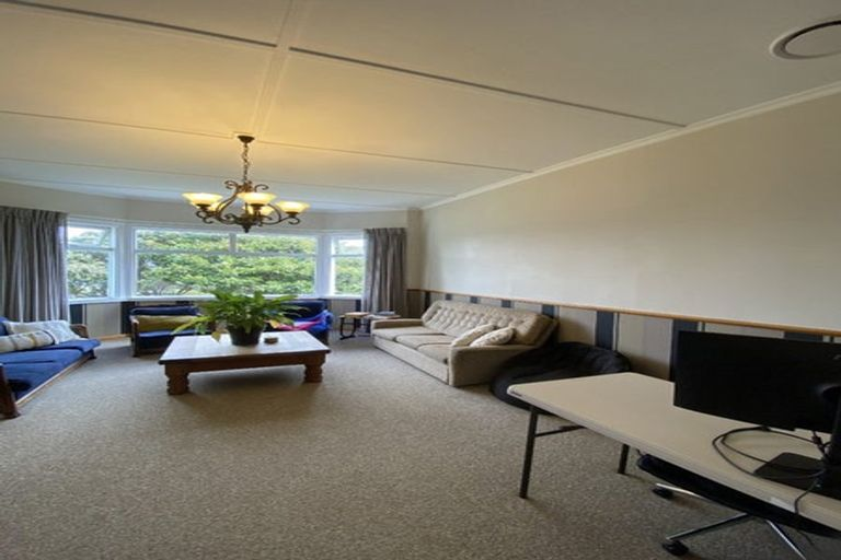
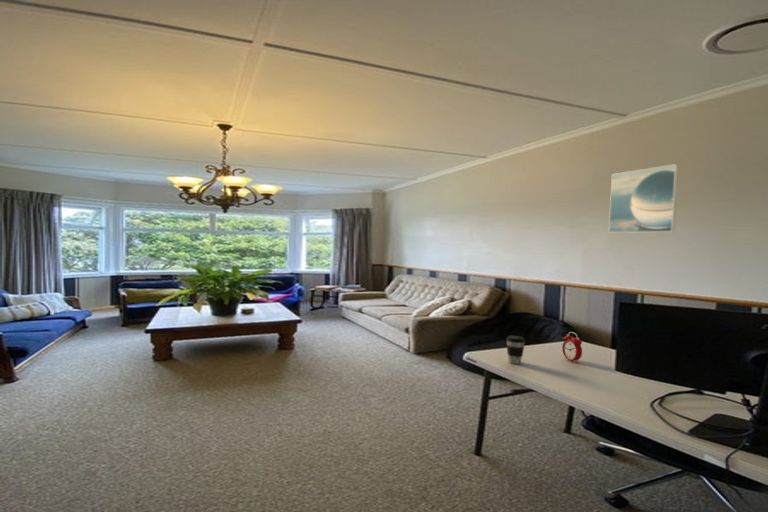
+ coffee cup (515, 349)
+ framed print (640, 201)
+ alarm clock (572, 346)
